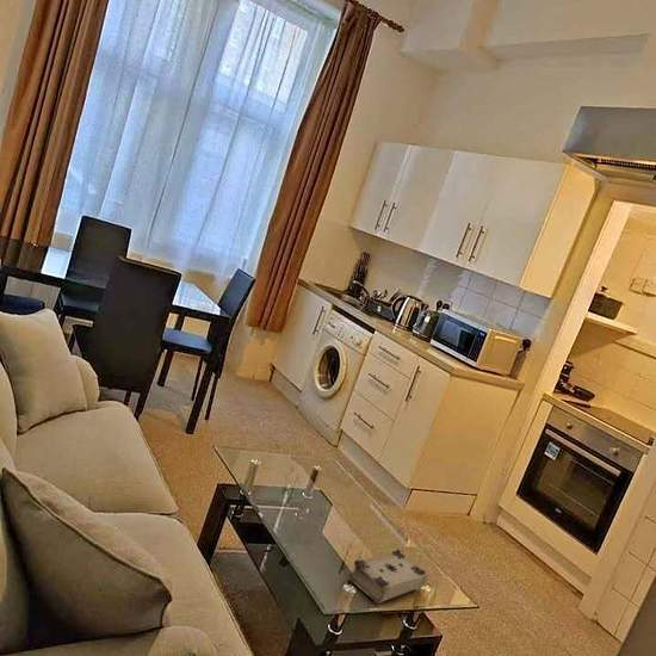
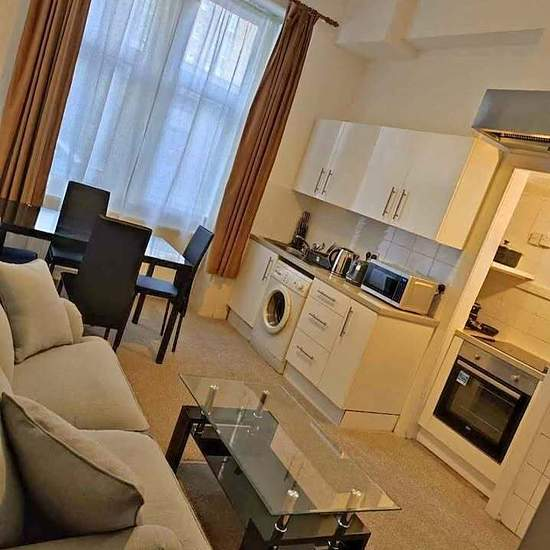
- book (389, 575)
